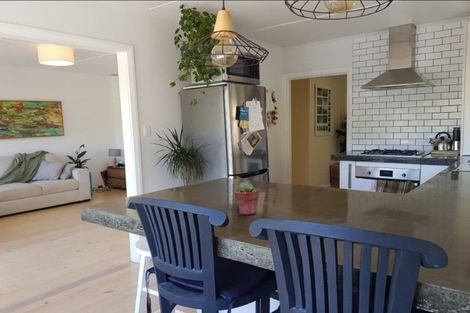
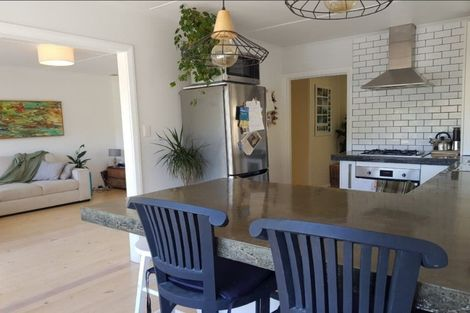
- potted succulent (246, 197)
